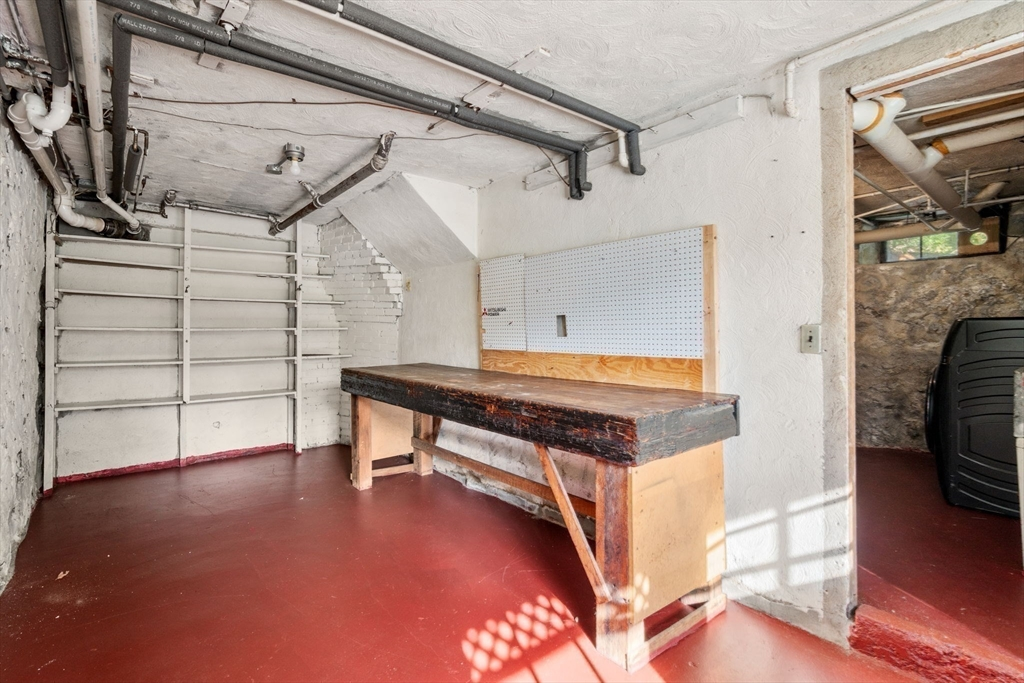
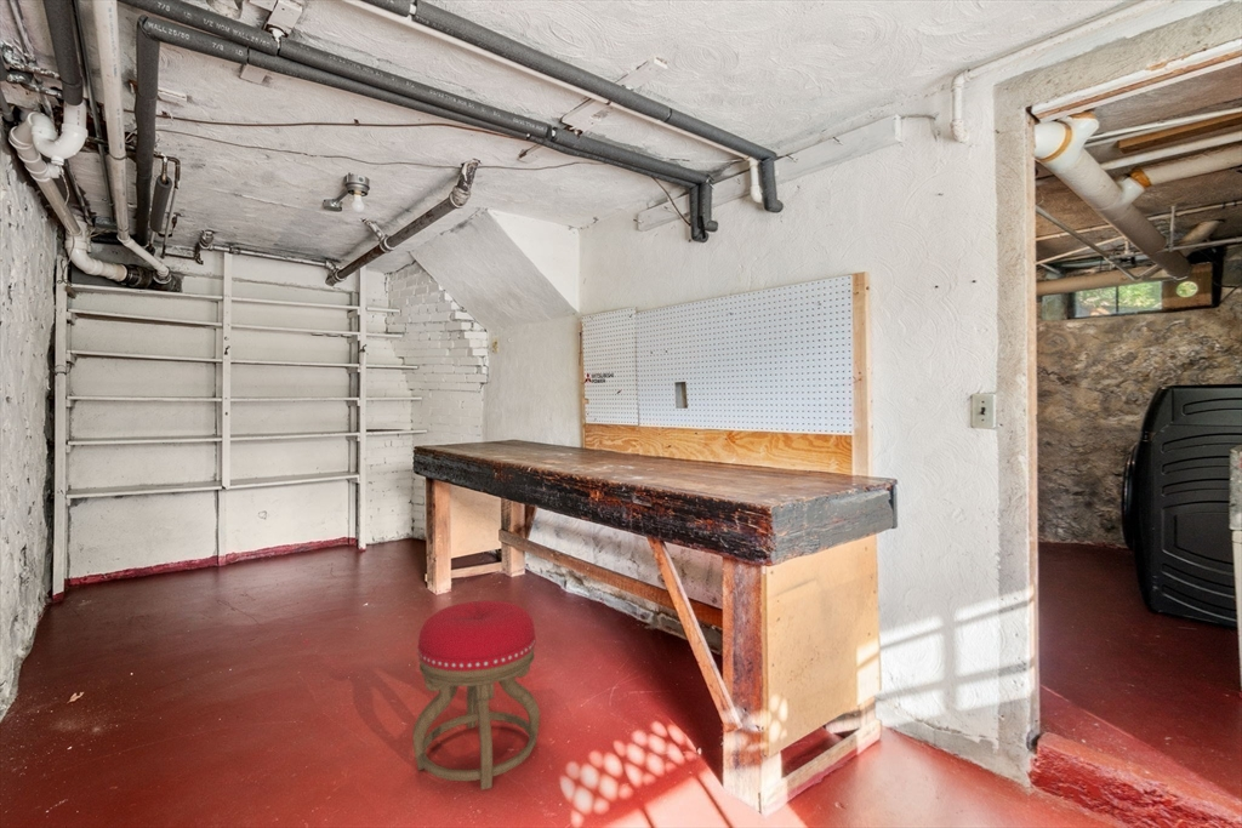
+ stool (478, 684)
